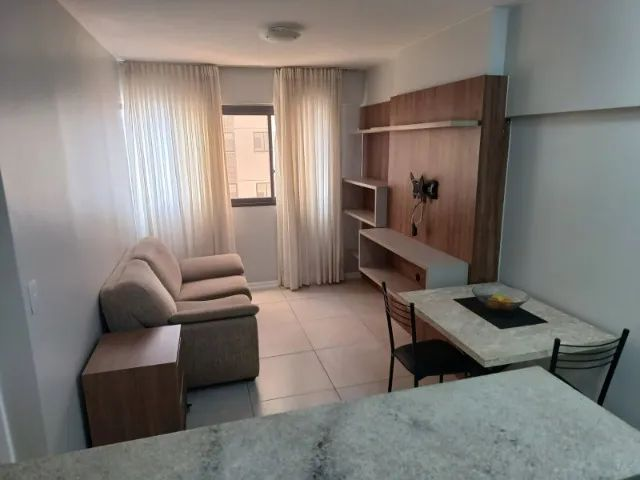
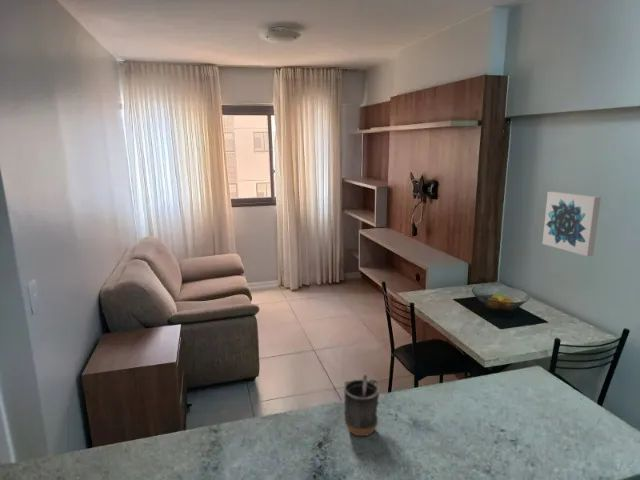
+ mug (365, 403)
+ wall art (569, 222)
